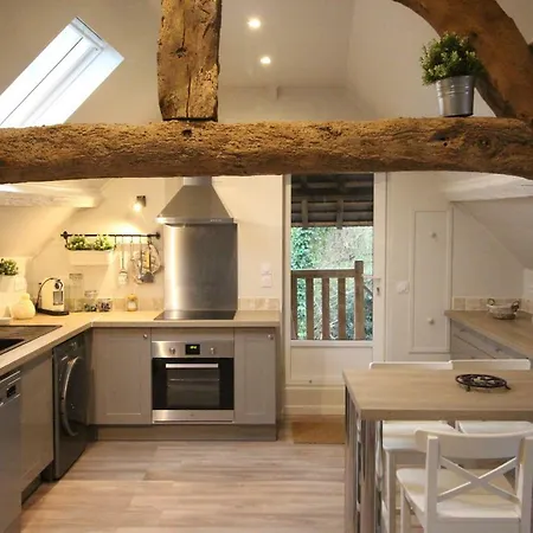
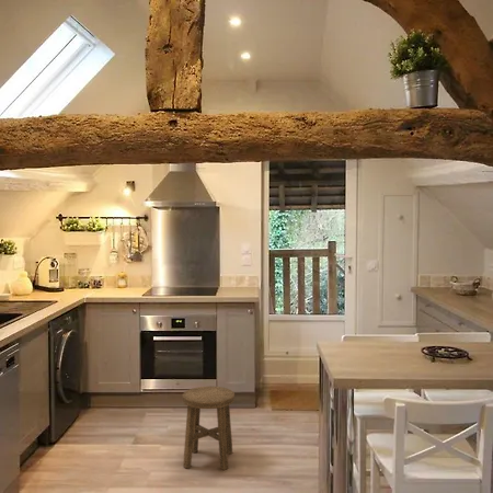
+ stool (206, 428)
